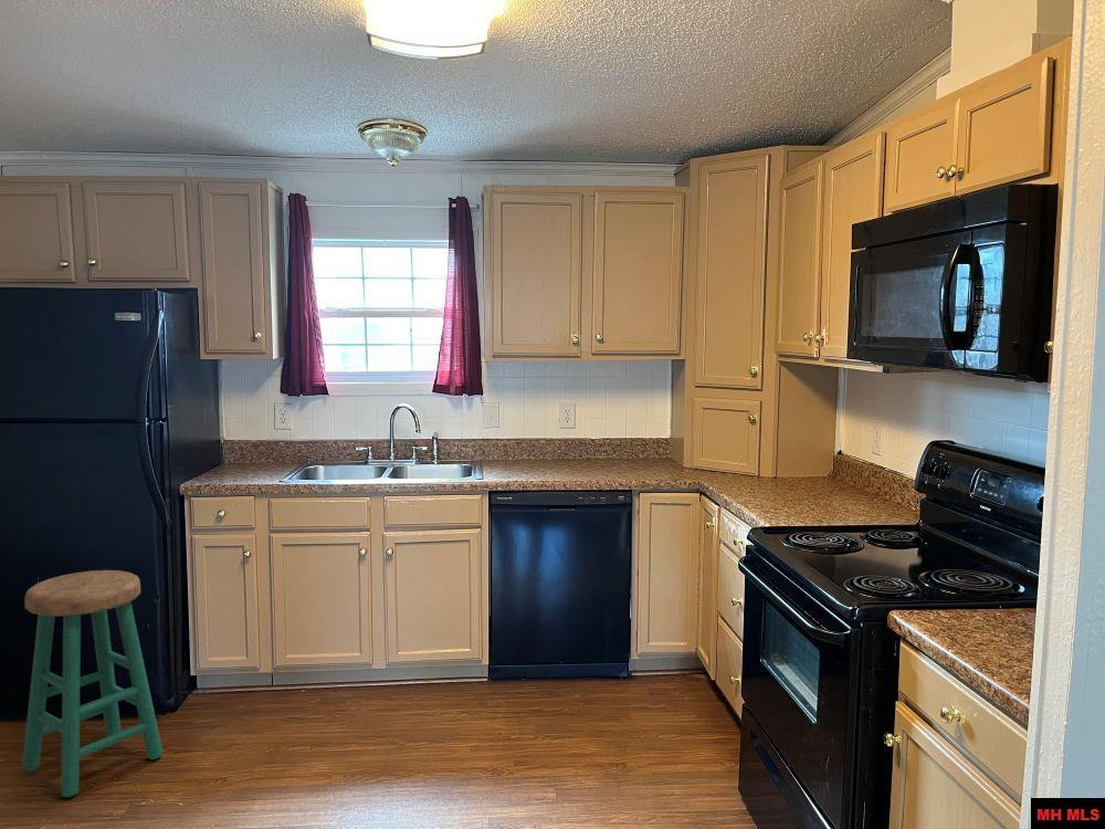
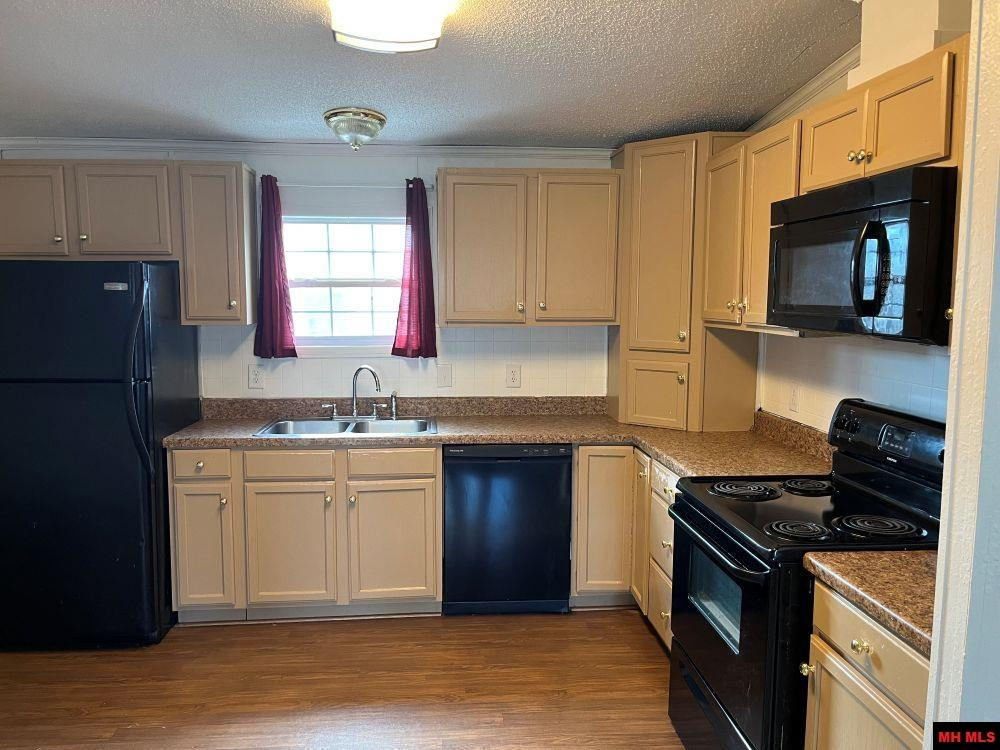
- stool (88, 674)
